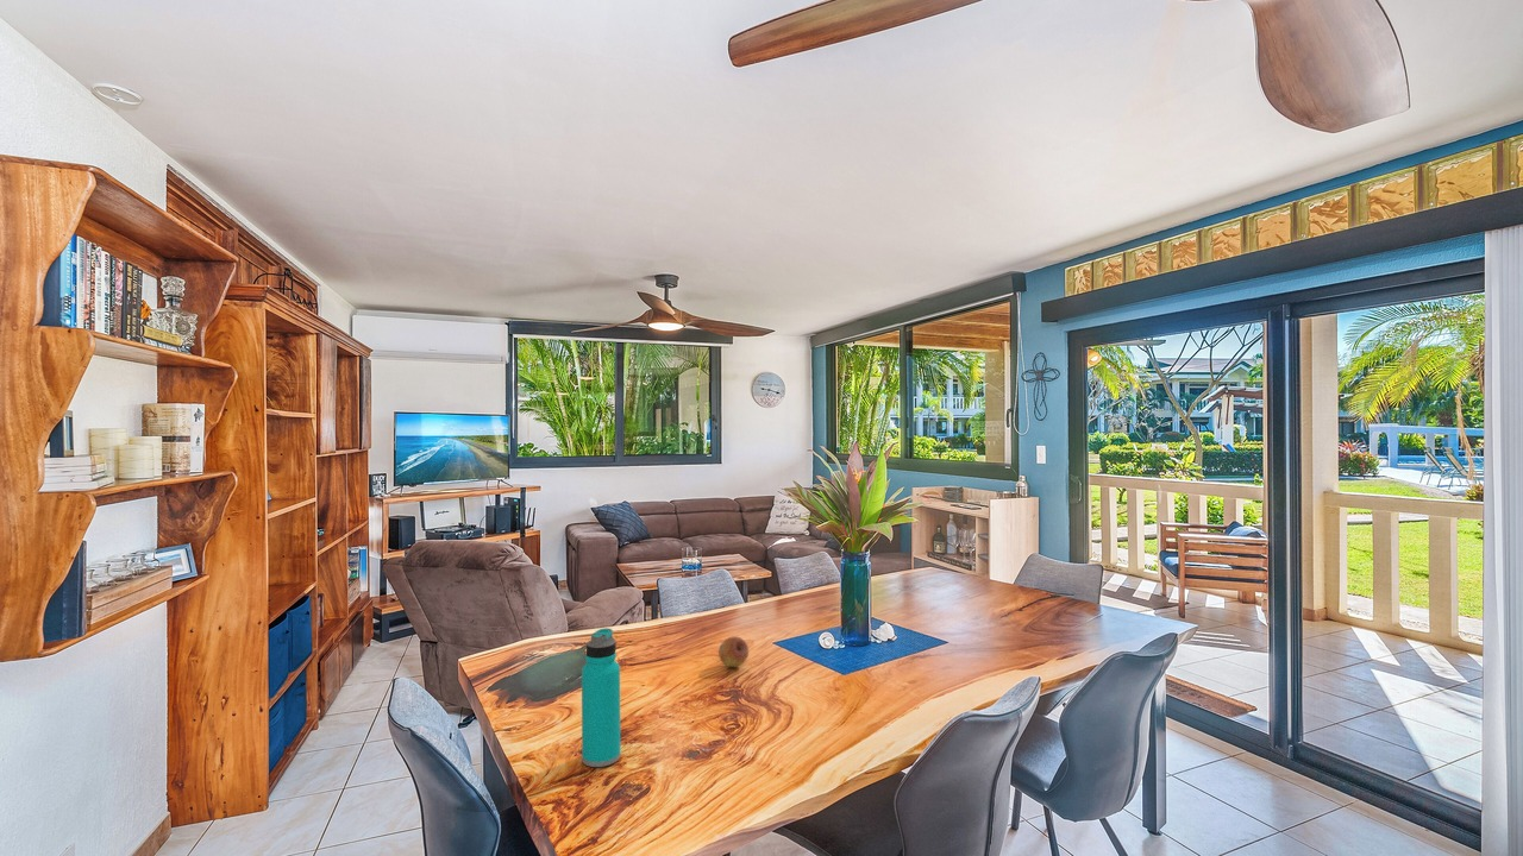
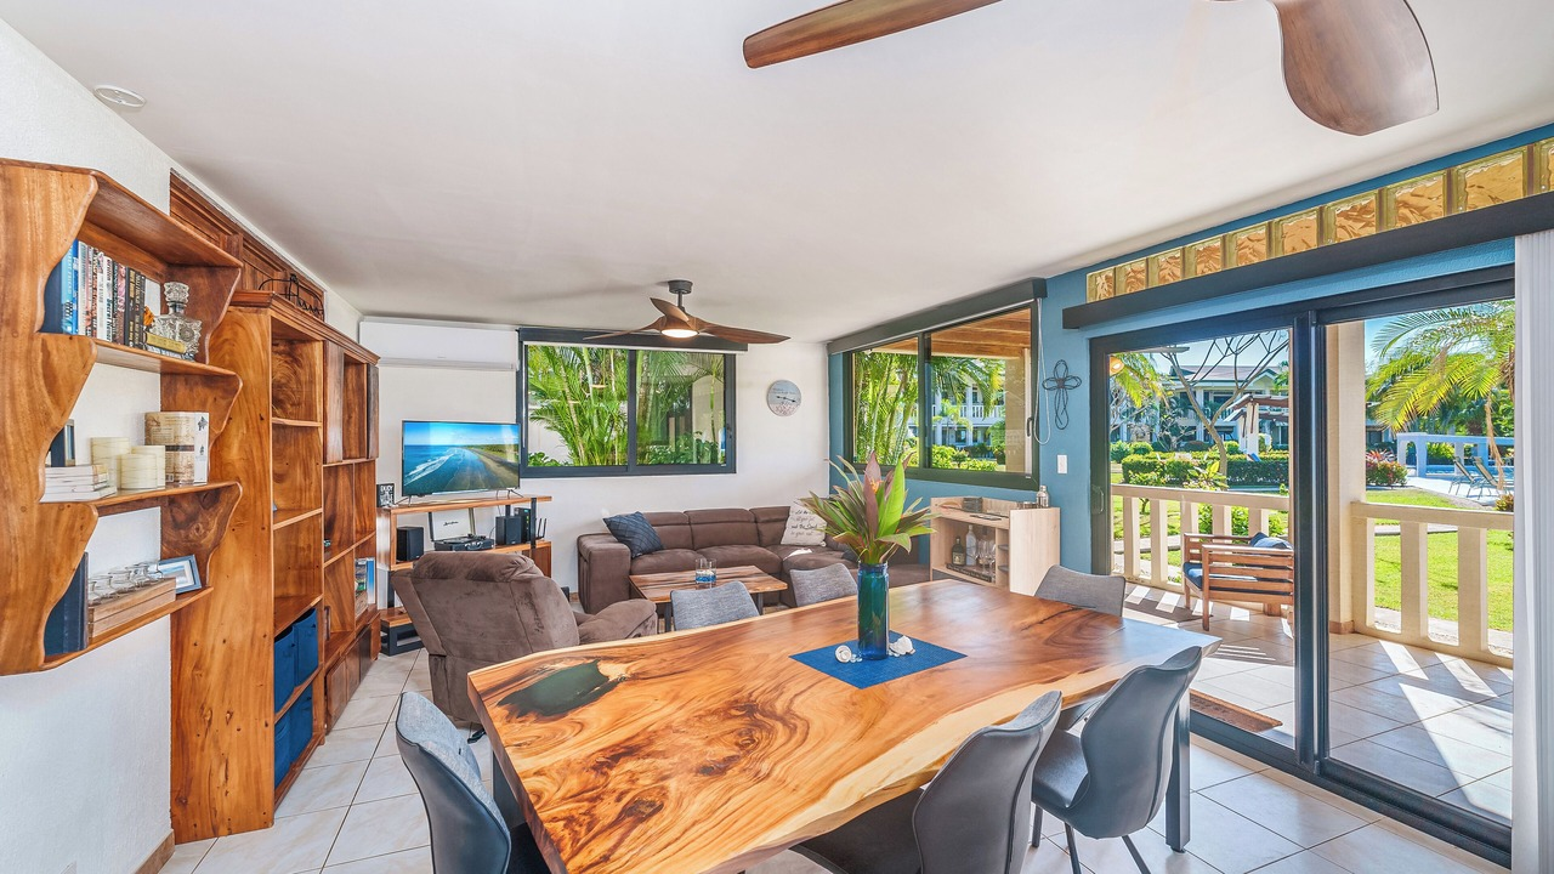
- fruit (733, 652)
- water bottle (601, 694)
